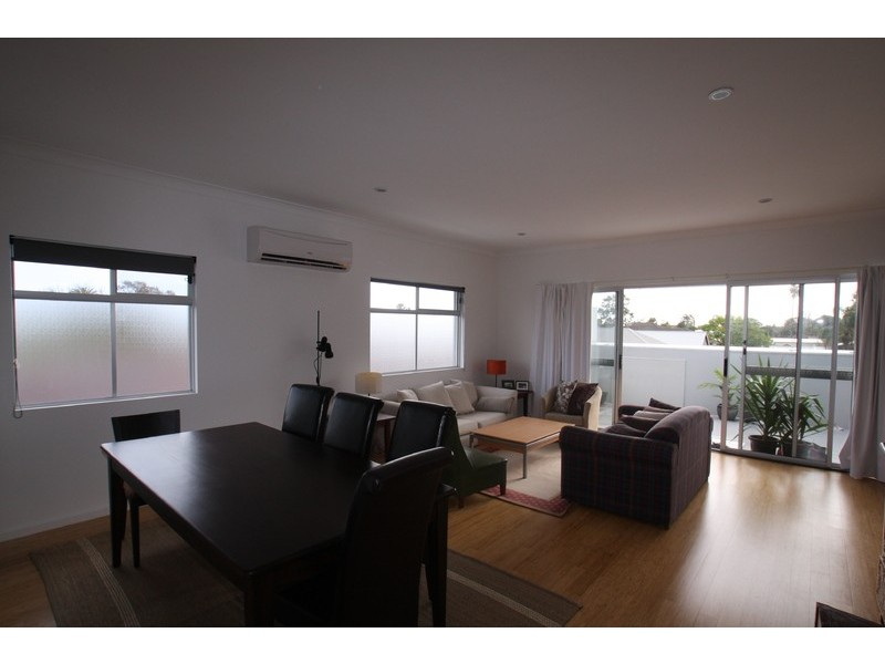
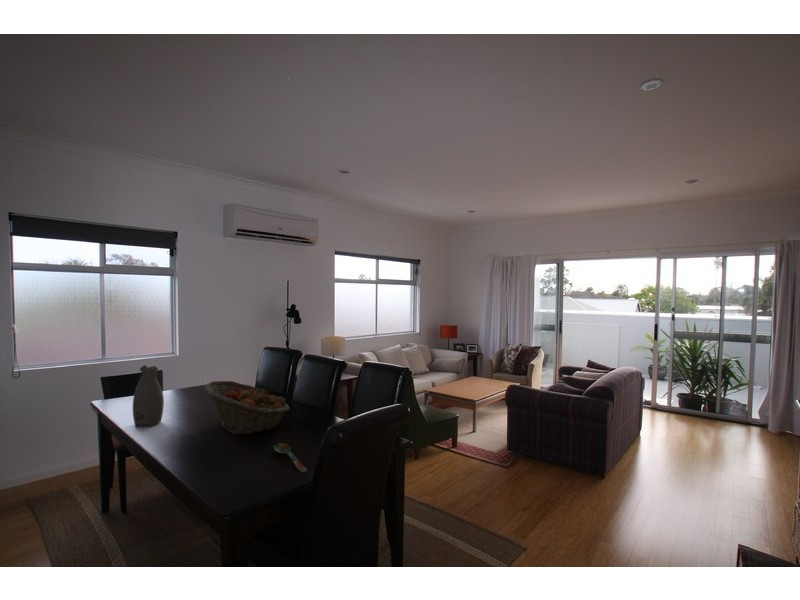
+ fruit basket (247, 403)
+ vase (148, 394)
+ spoon (290, 456)
